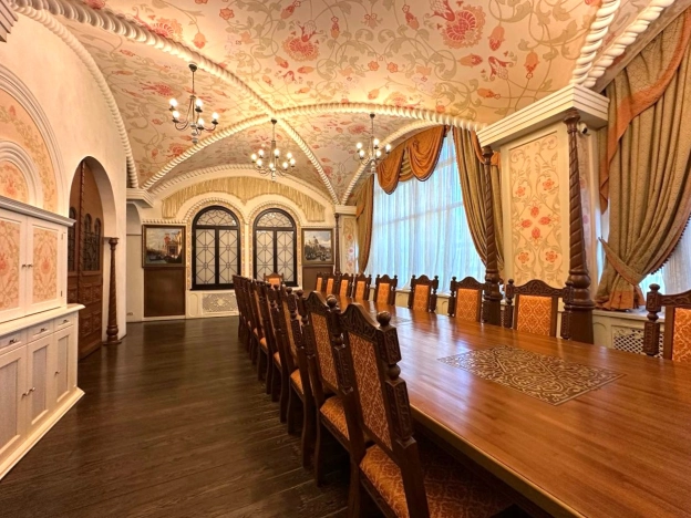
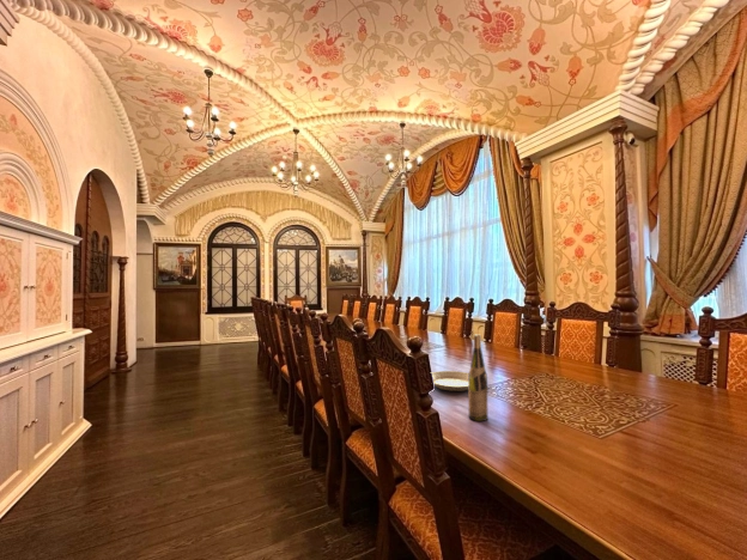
+ wine bottle (478, 376)
+ plate (453, 381)
